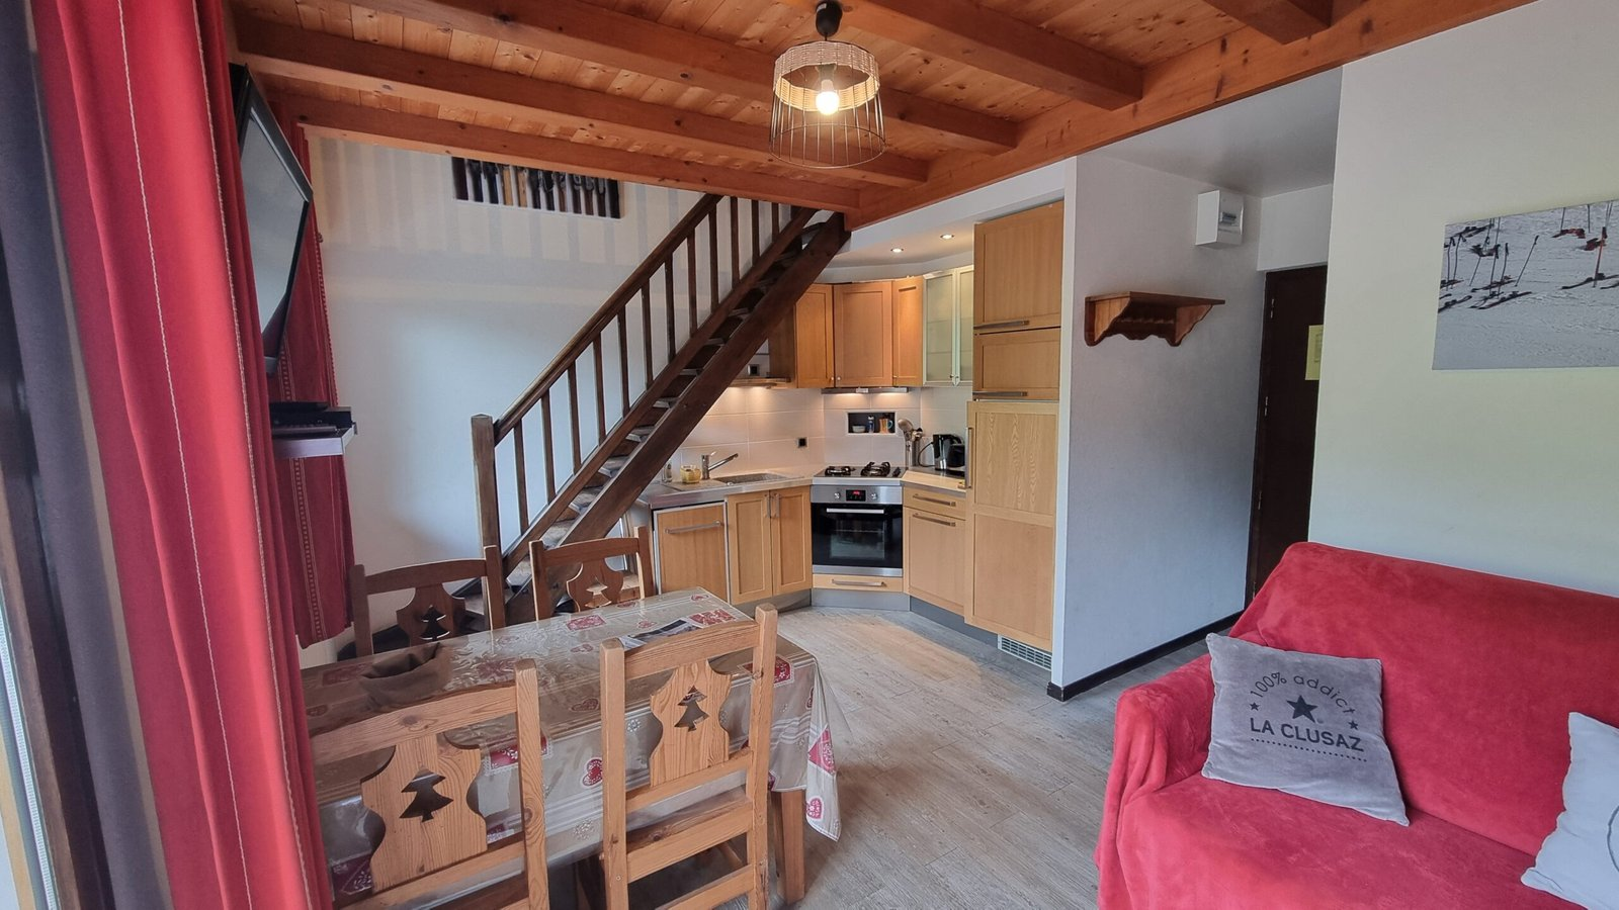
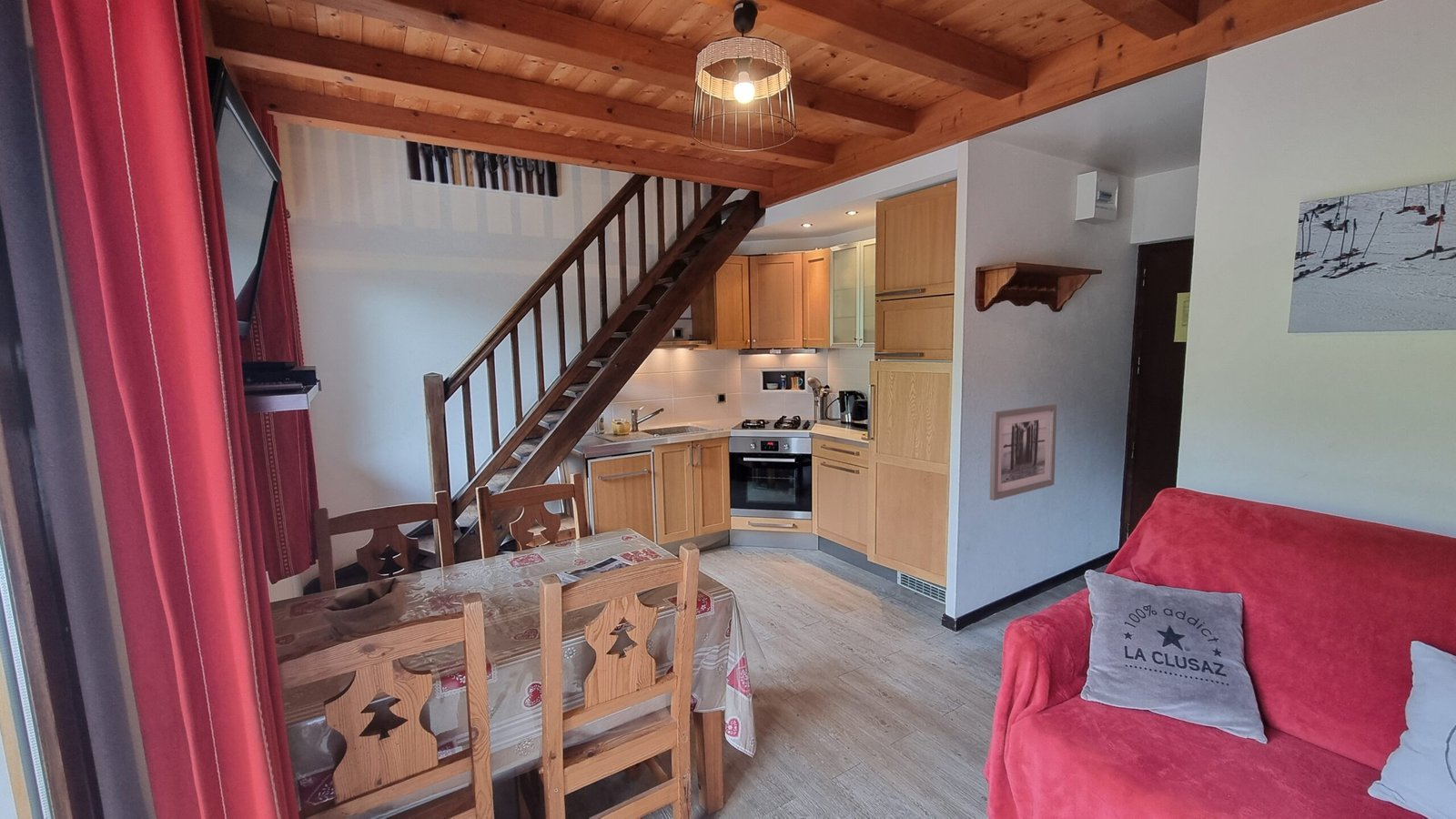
+ wall art (1024, 450)
